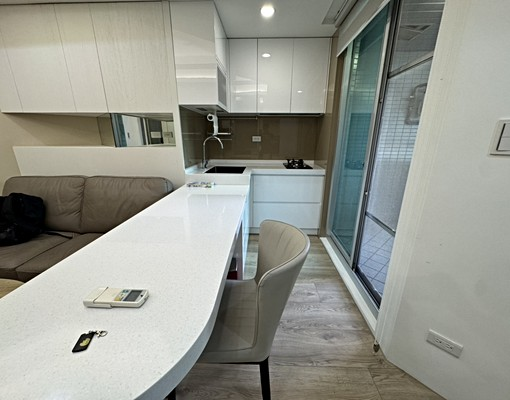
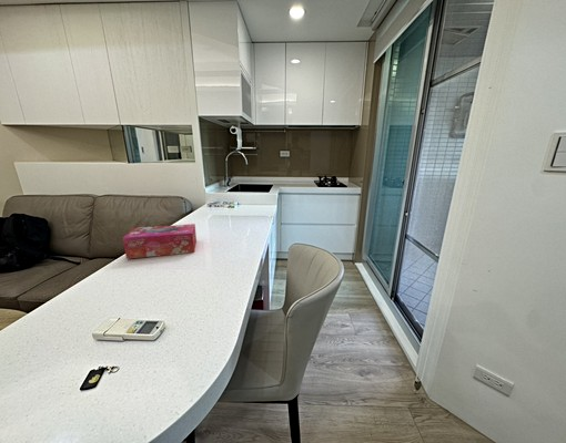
+ tissue box (163, 239)
